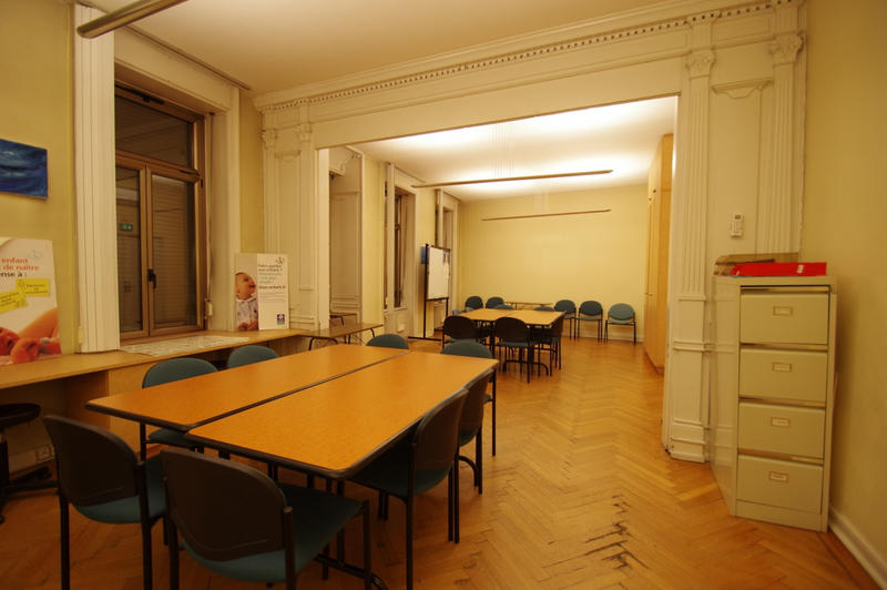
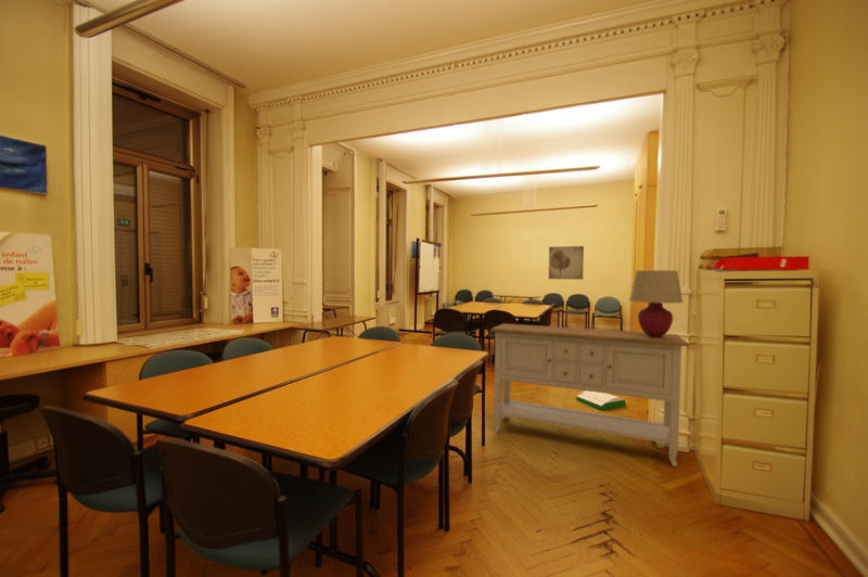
+ sideboard (579, 385)
+ wall art (565, 262)
+ table lamp (655, 303)
+ shoe box (600, 397)
